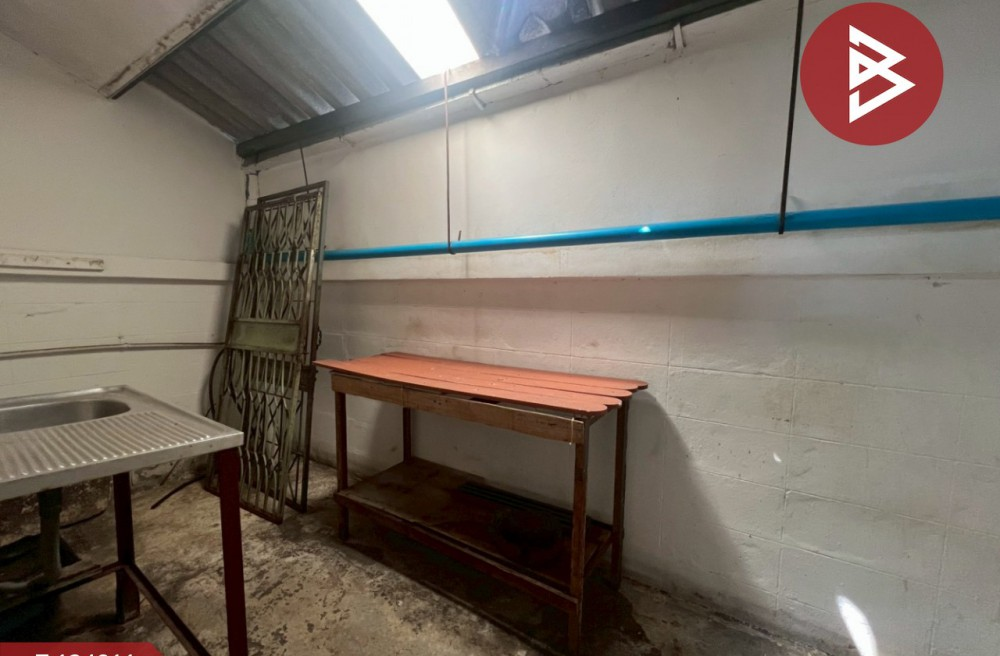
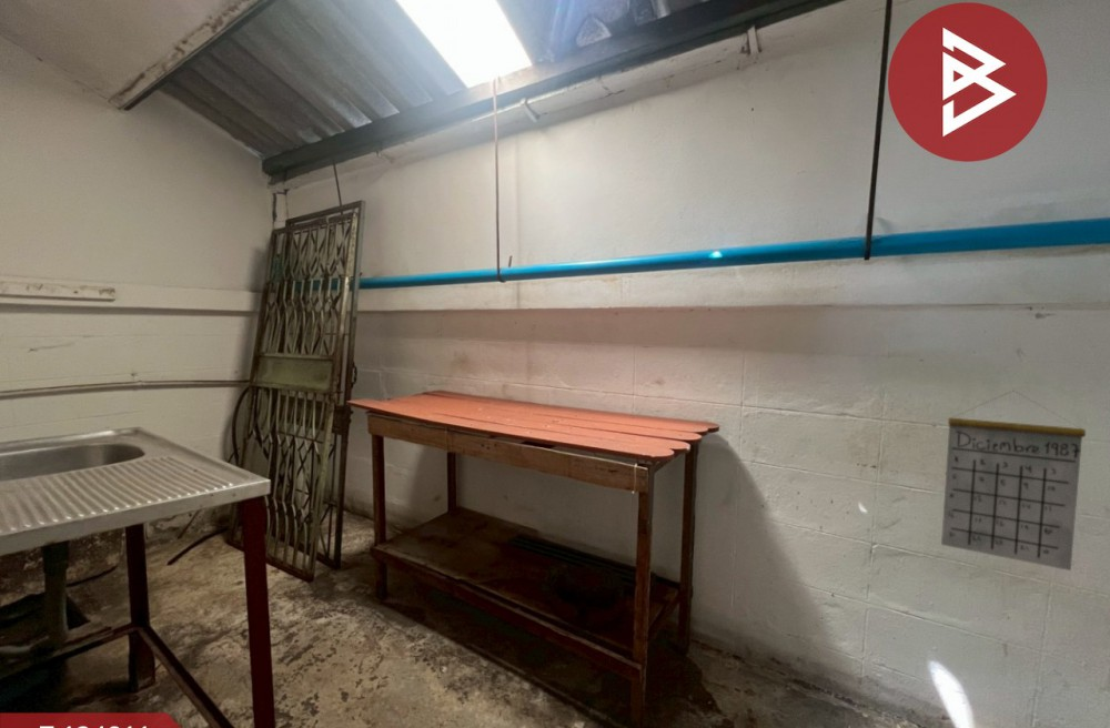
+ calendar (1008, 474)
